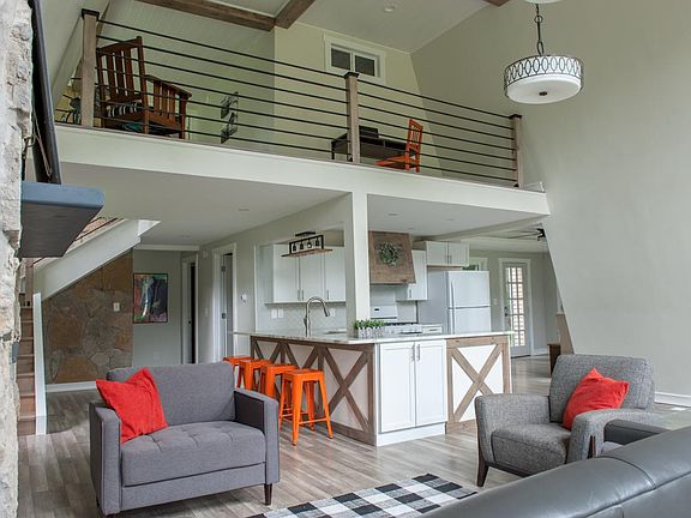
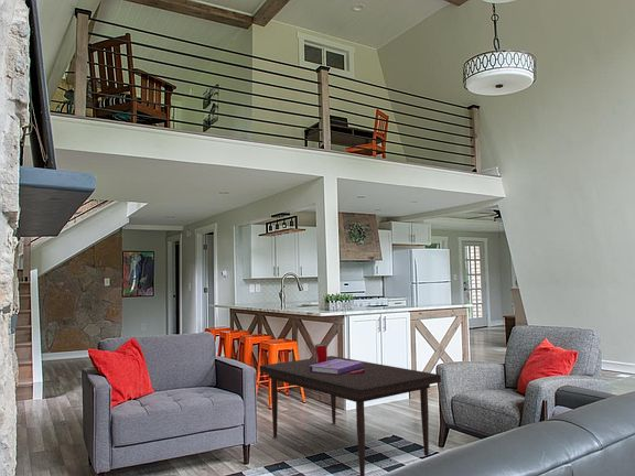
+ coffee table (344, 397)
